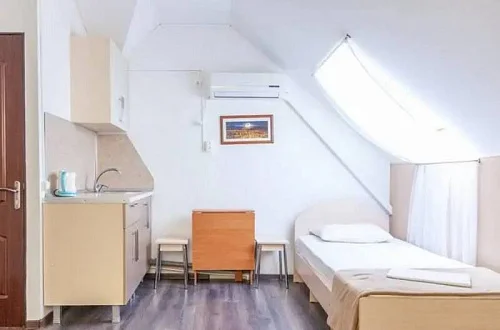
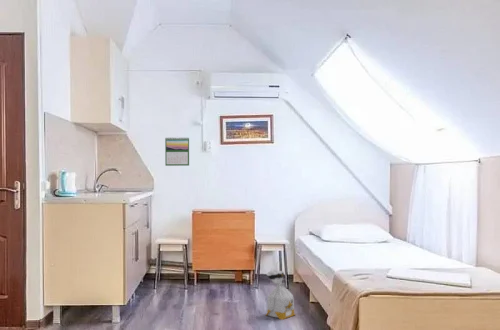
+ bag (279, 292)
+ calendar (177, 151)
